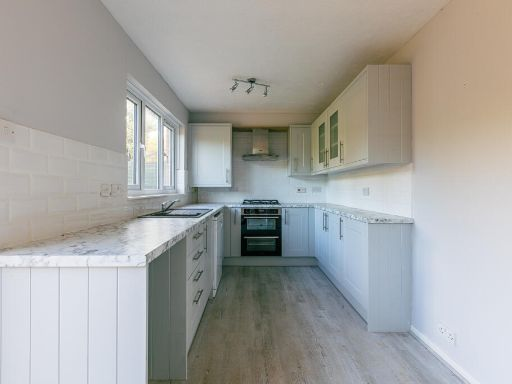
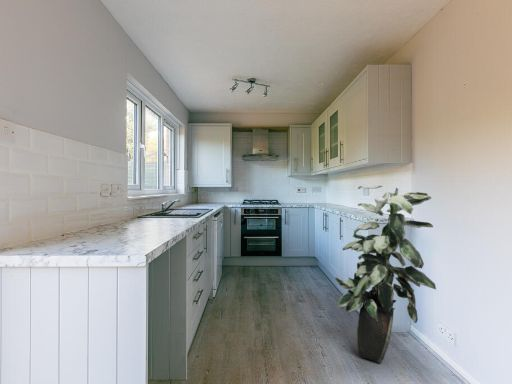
+ indoor plant (380, 269)
